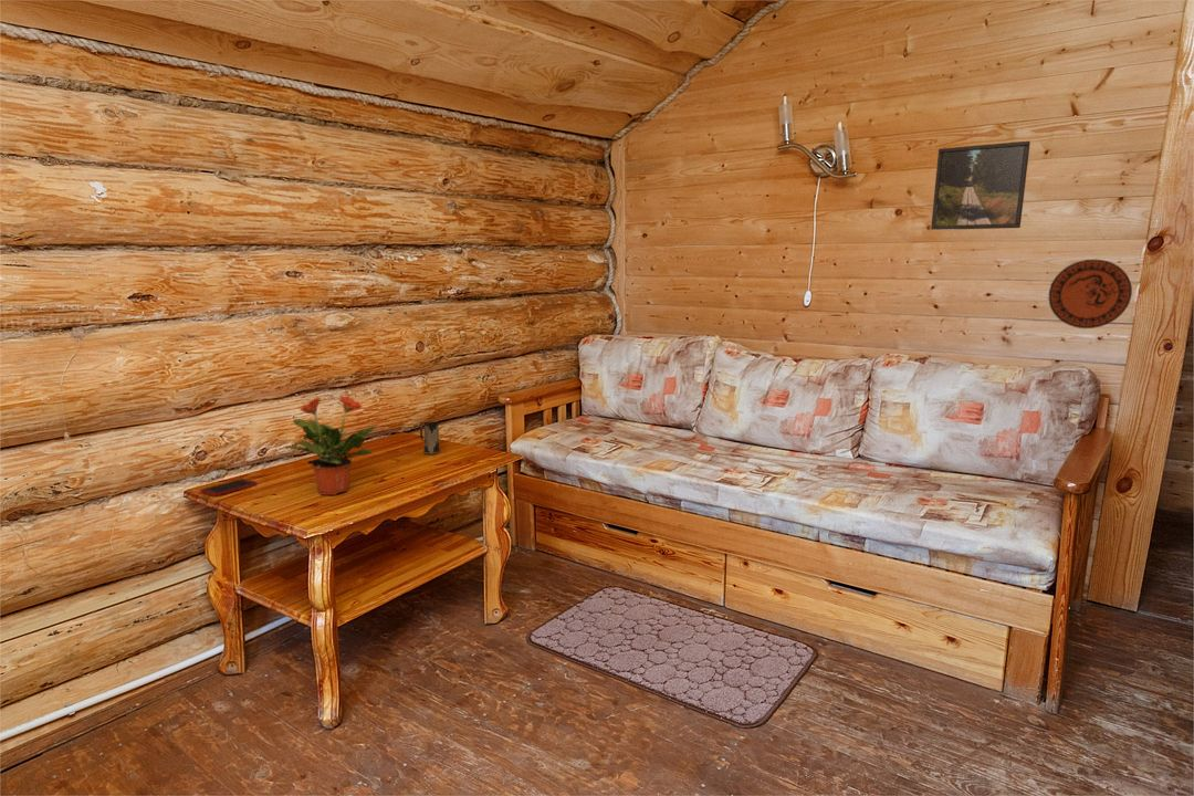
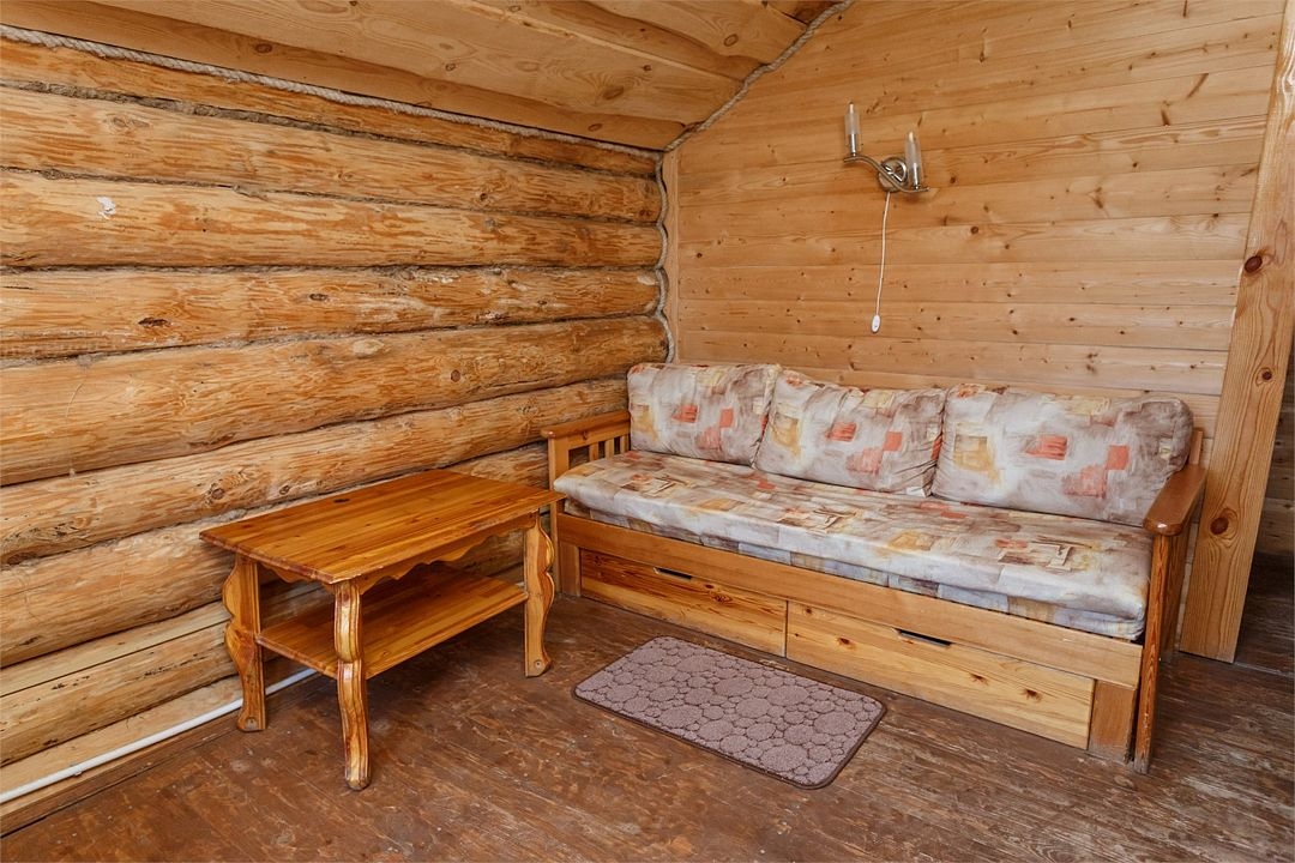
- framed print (978, 187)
- potted plant (331, 442)
- decorative plate (1089, 294)
- mug (429, 437)
- cell phone (229, 486)
